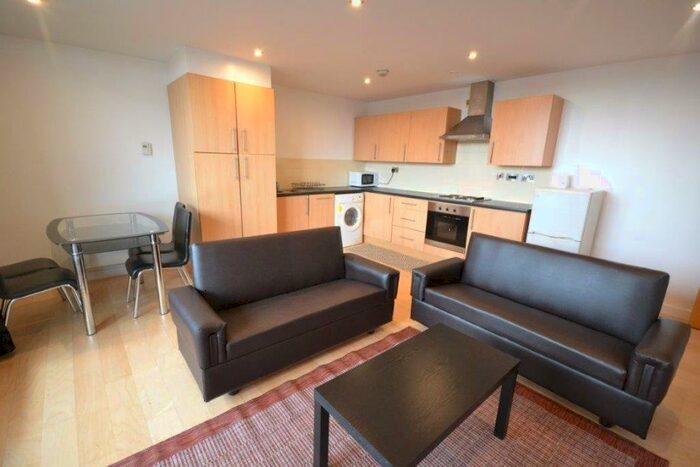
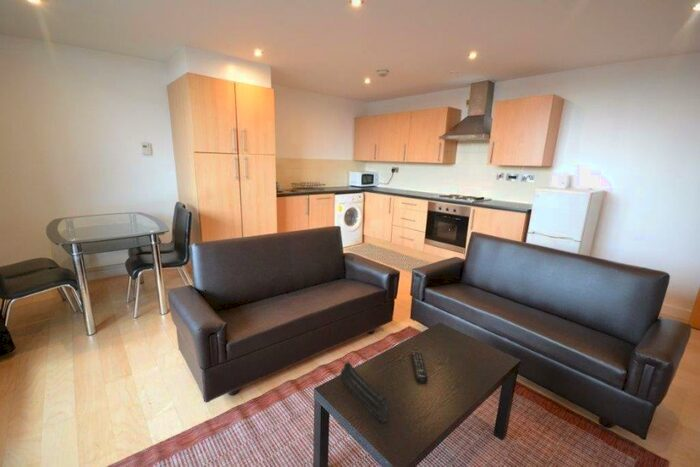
+ remote control (418, 366)
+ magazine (362, 387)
